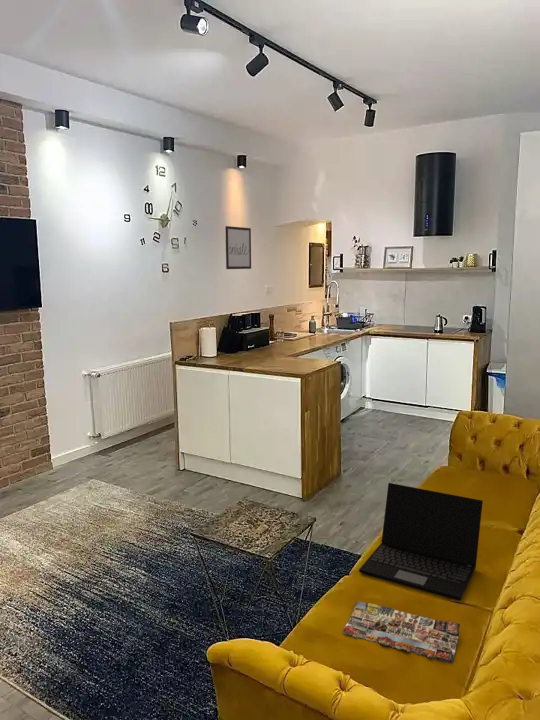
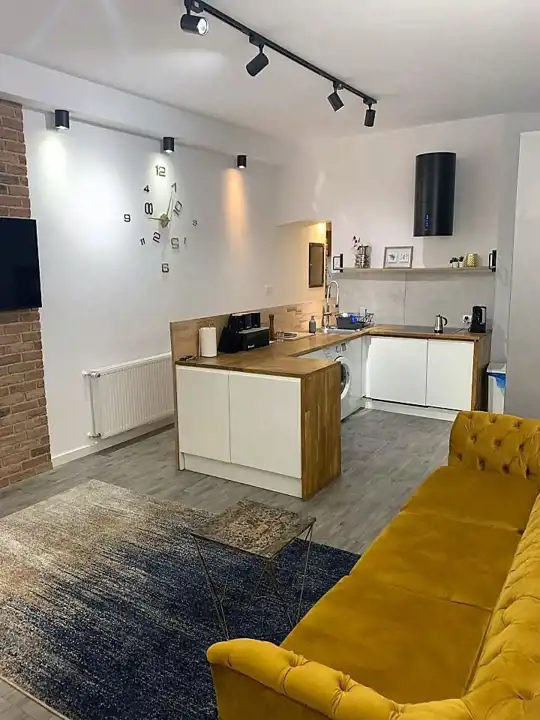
- wall art (238, 248)
- magazine (400, 629)
- laptop (421, 536)
